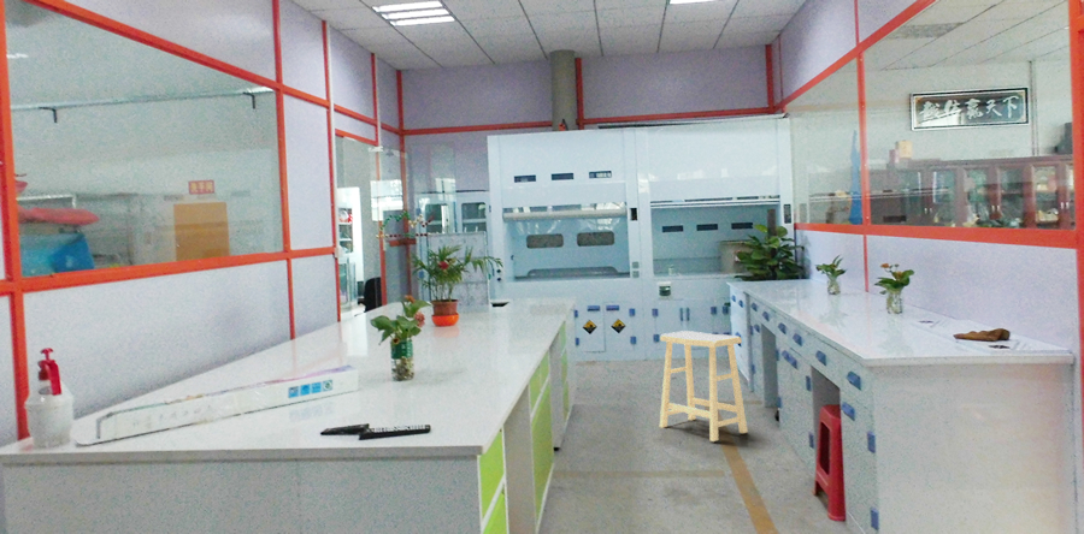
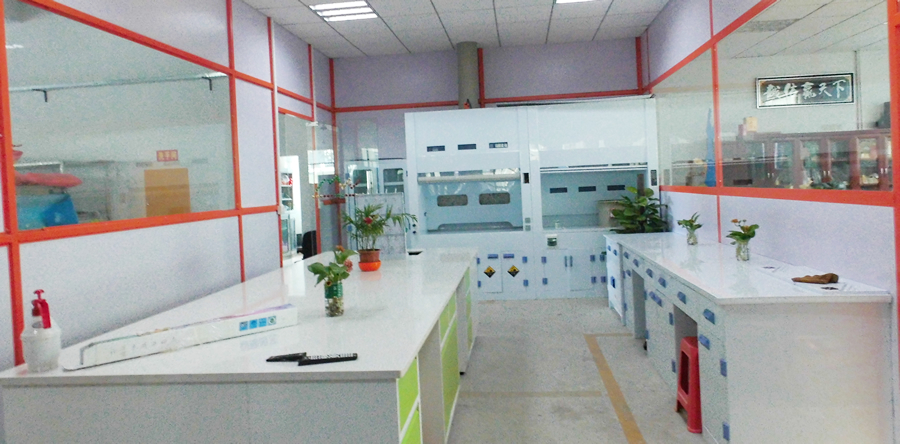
- stool (693, 382)
